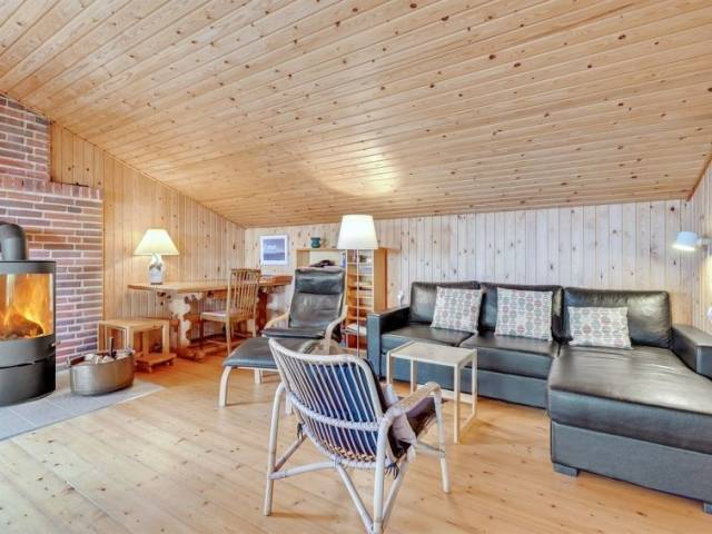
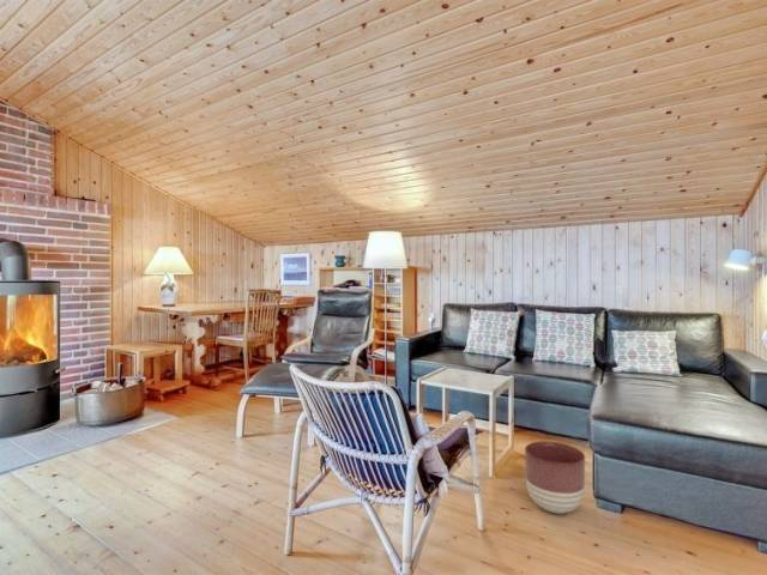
+ planter (554, 479)
